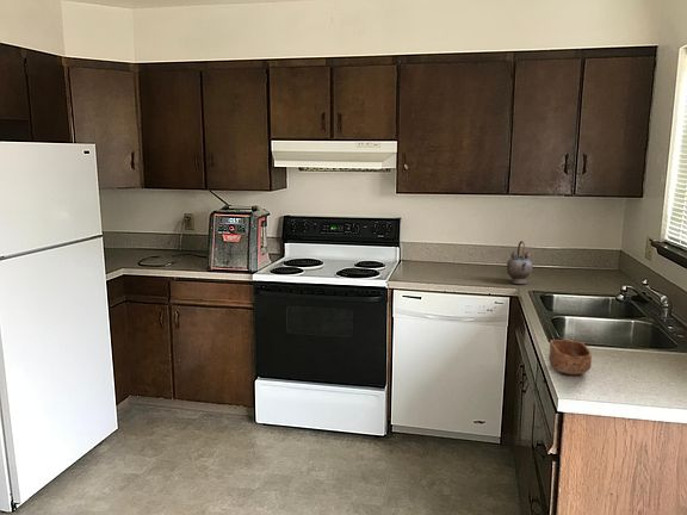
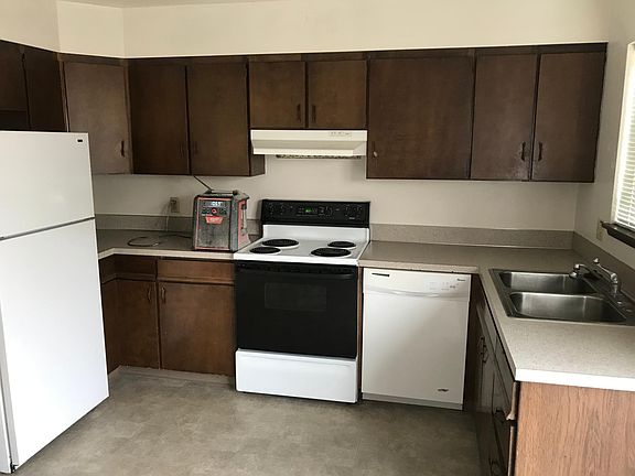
- bowl (569, 358)
- teapot (520, 262)
